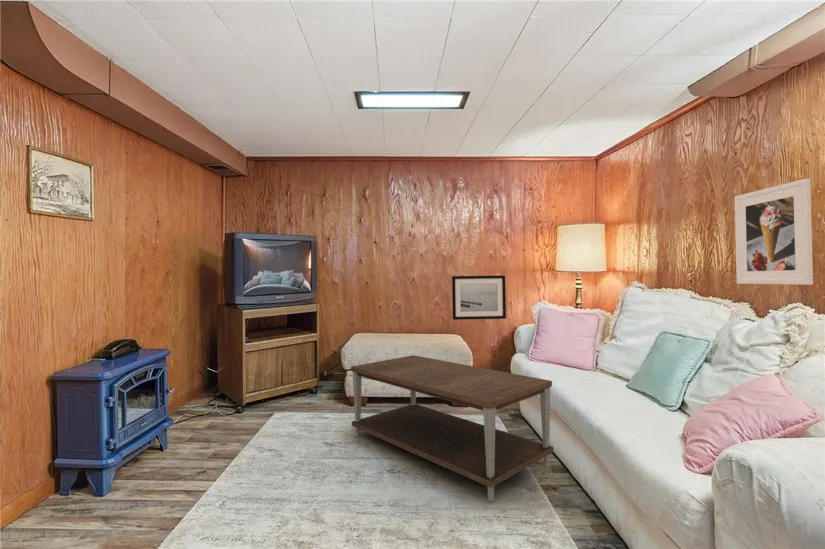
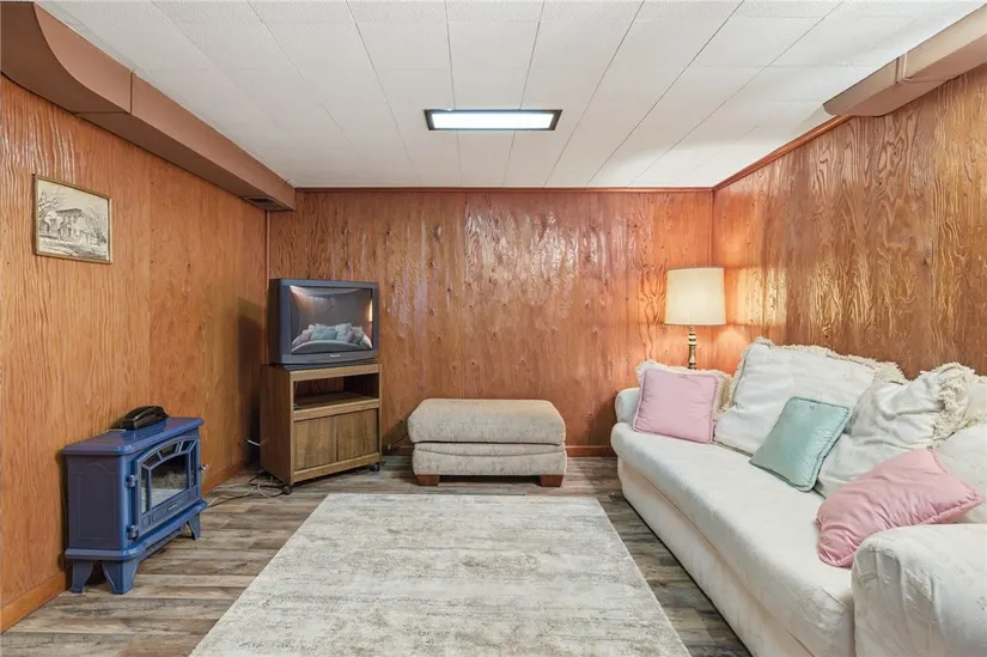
- wall art (478, 297)
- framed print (769, 236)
- coffee table (442, 412)
